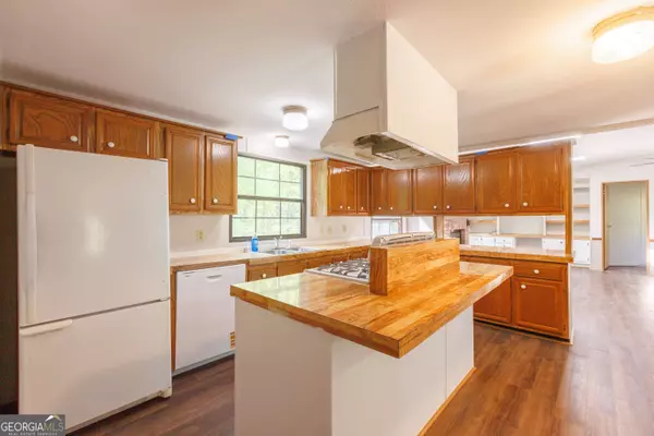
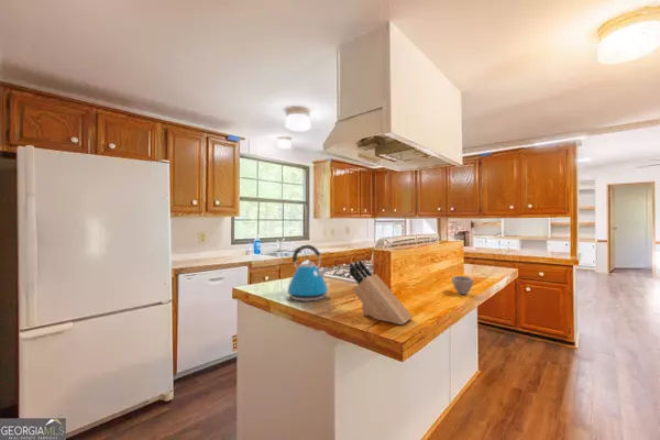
+ cup (460, 285)
+ knife block (377, 289)
+ kettle (306, 270)
